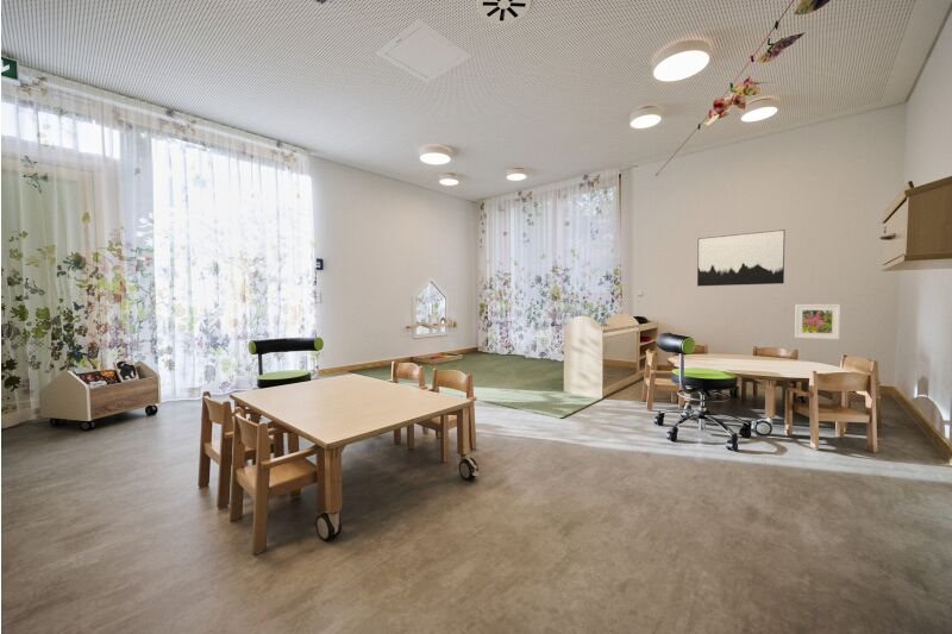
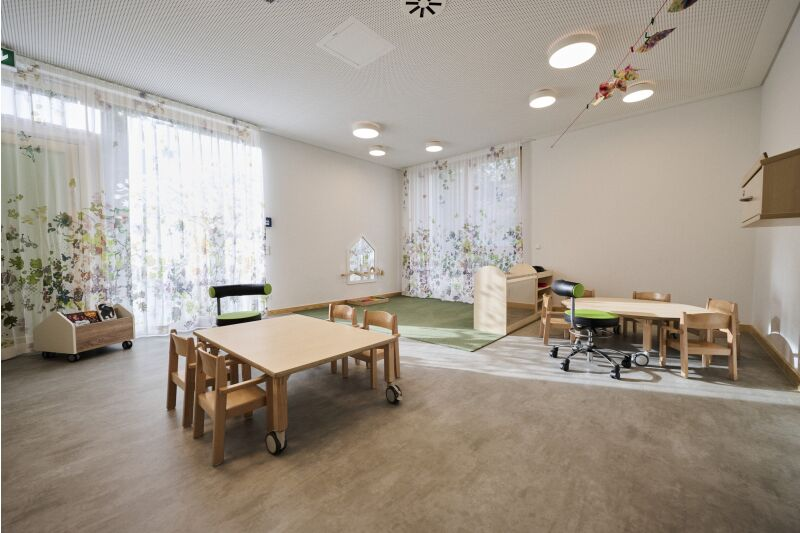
- wall art (738, 259)
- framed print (816, 321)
